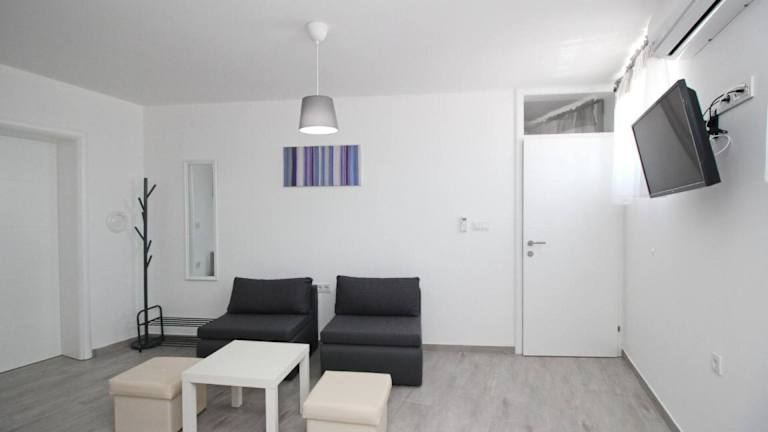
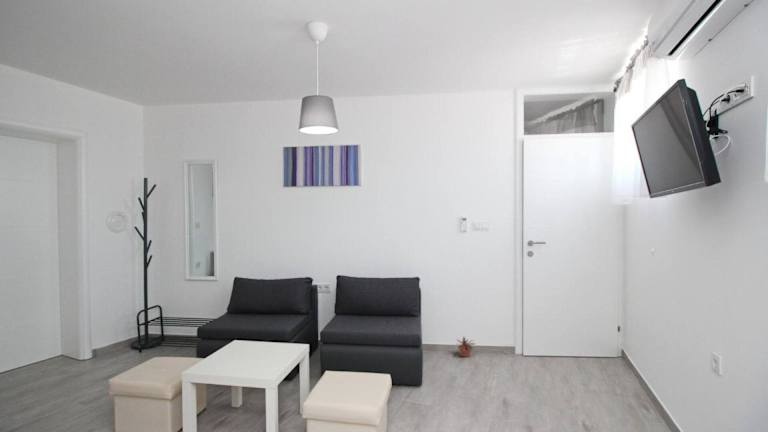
+ potted plant (465, 345)
